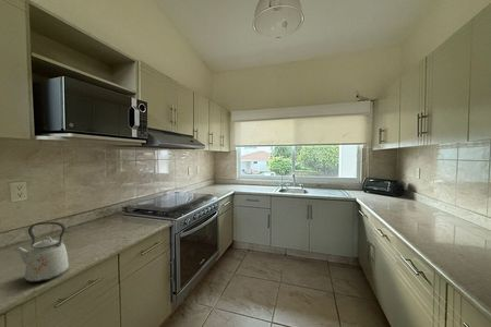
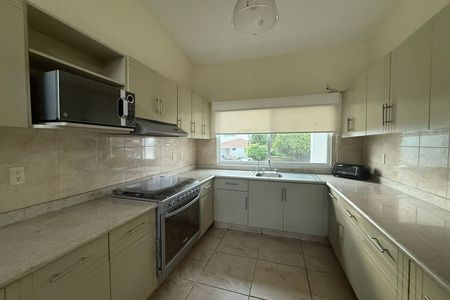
- kettle (40, 249)
